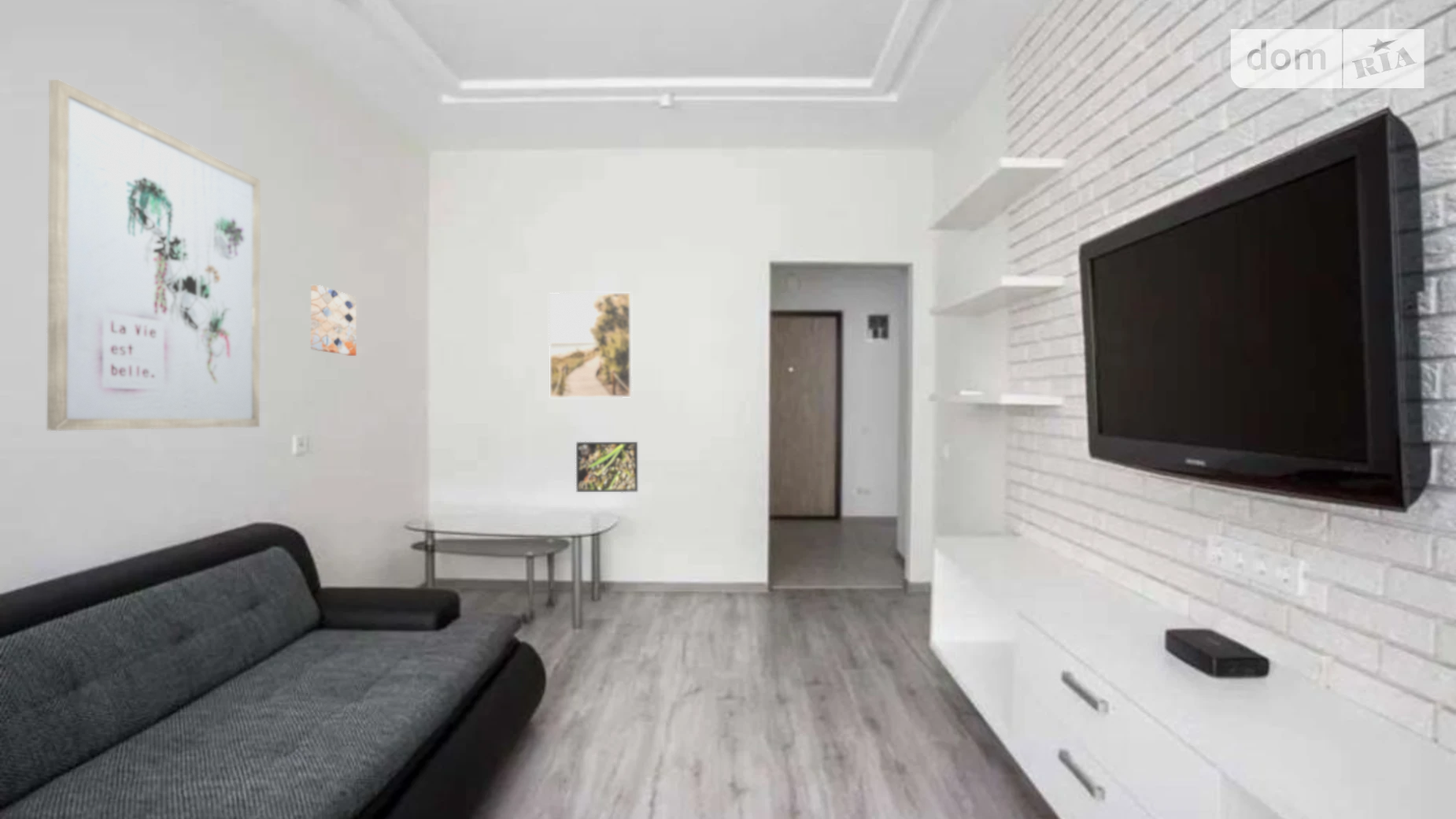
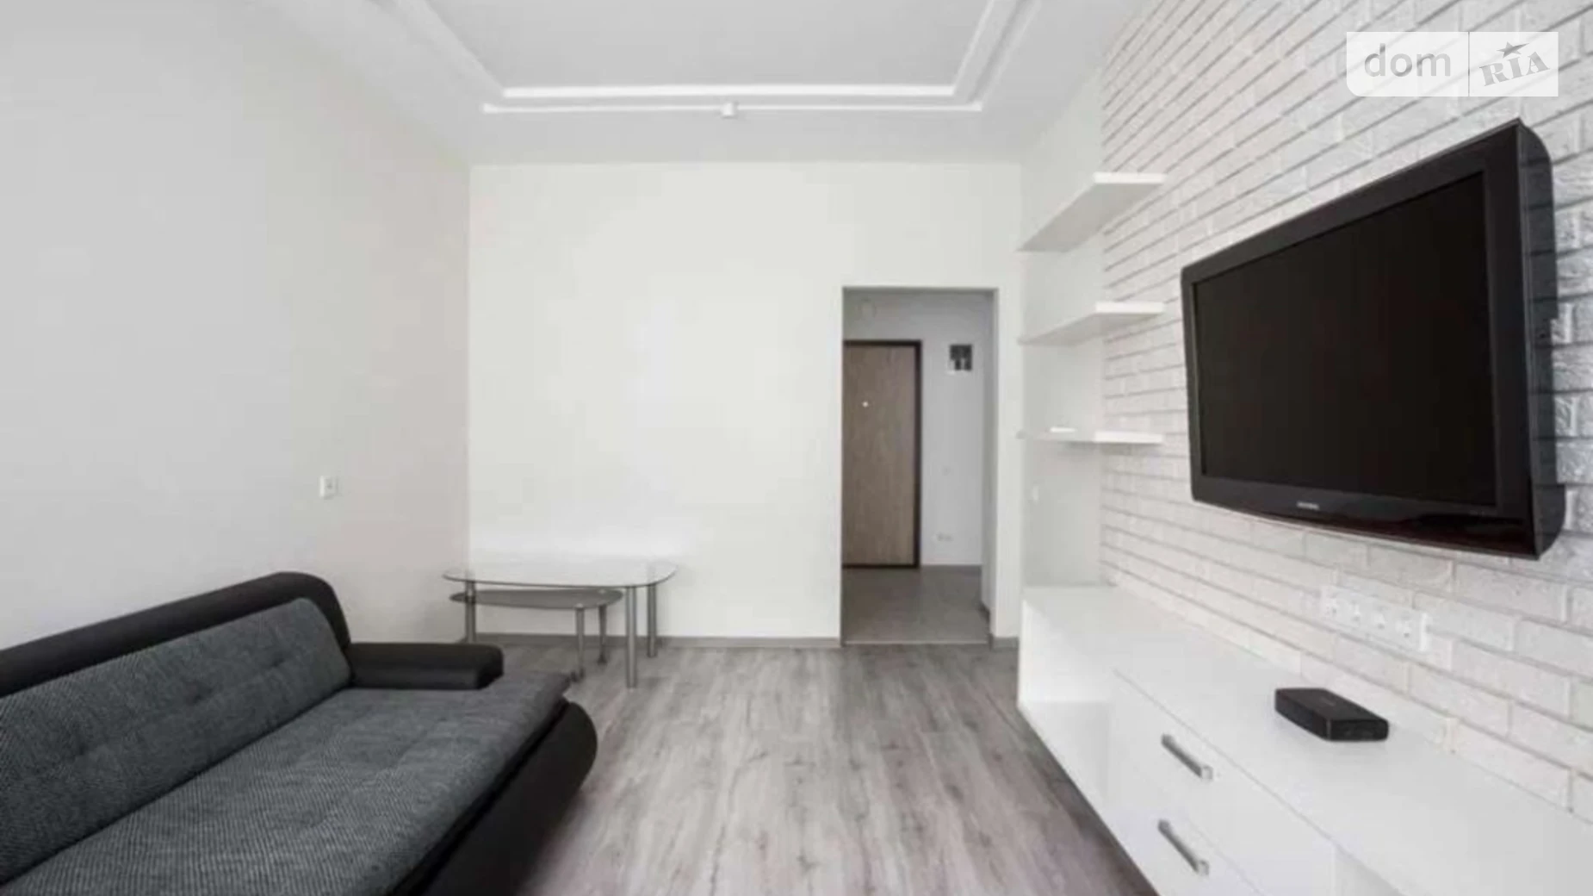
- wall art (334, 321)
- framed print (590, 345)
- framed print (607, 466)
- wall art (172, 283)
